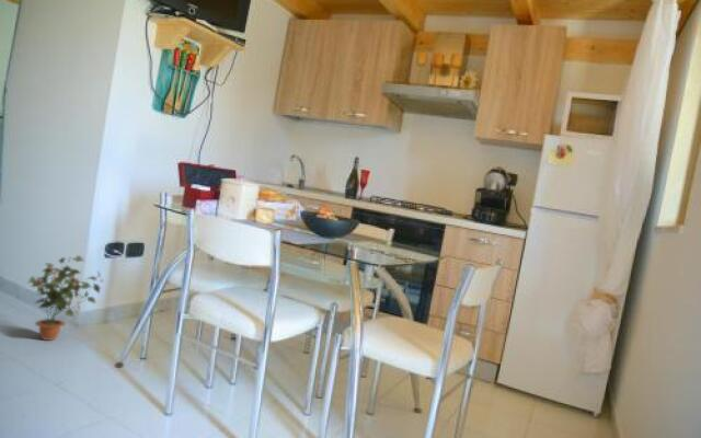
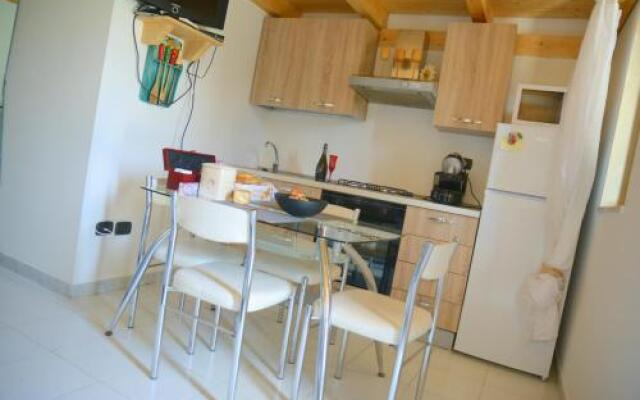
- potted plant (55, 297)
